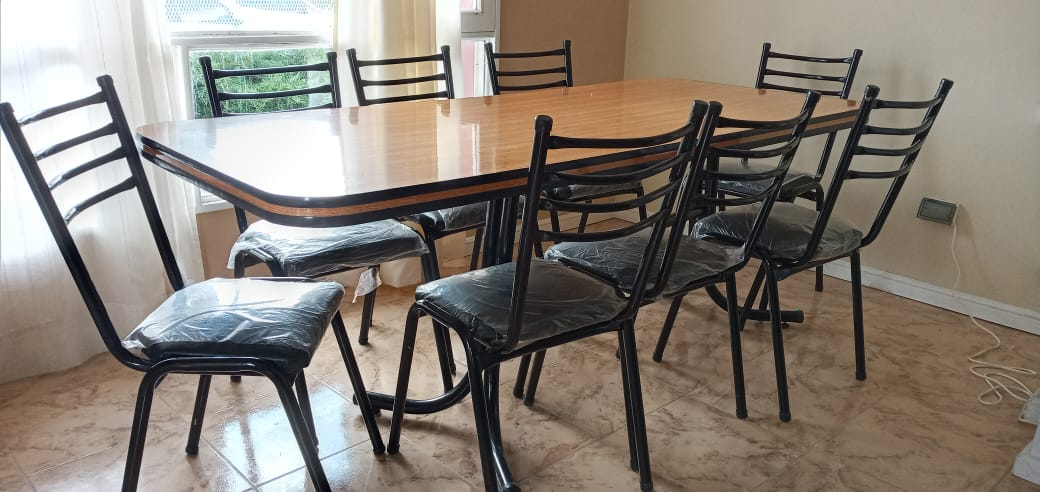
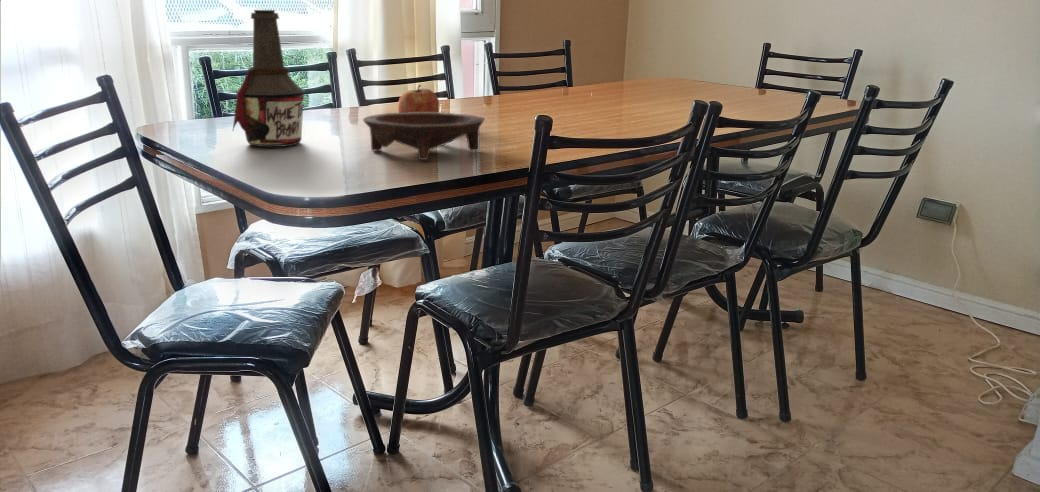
+ bottle (266, 78)
+ fruit (418, 105)
+ bowl (425, 133)
